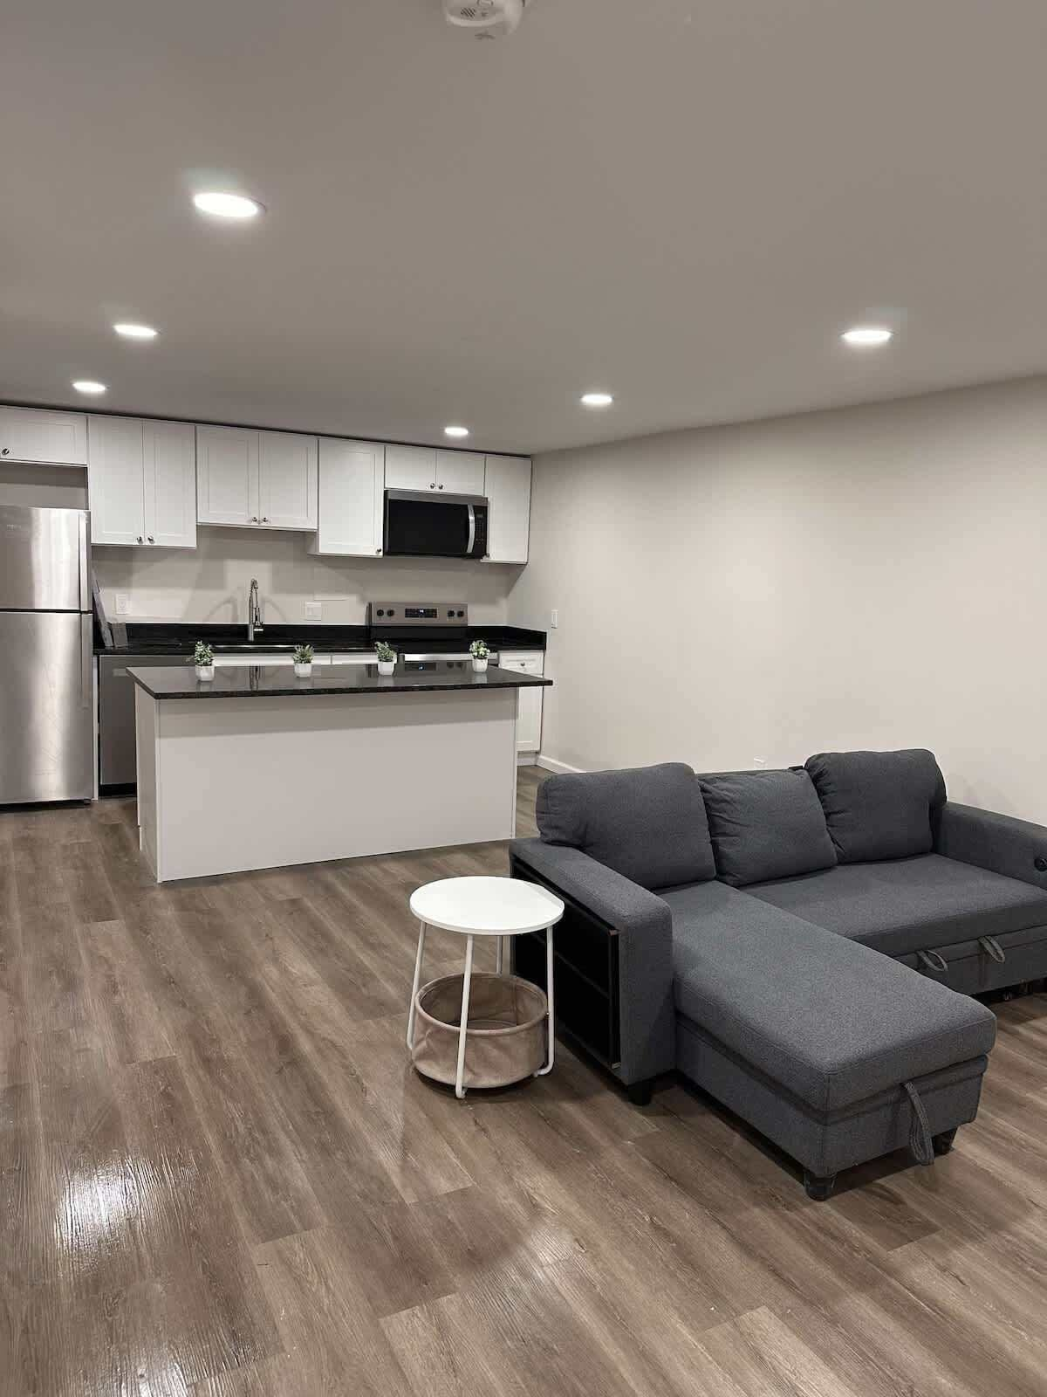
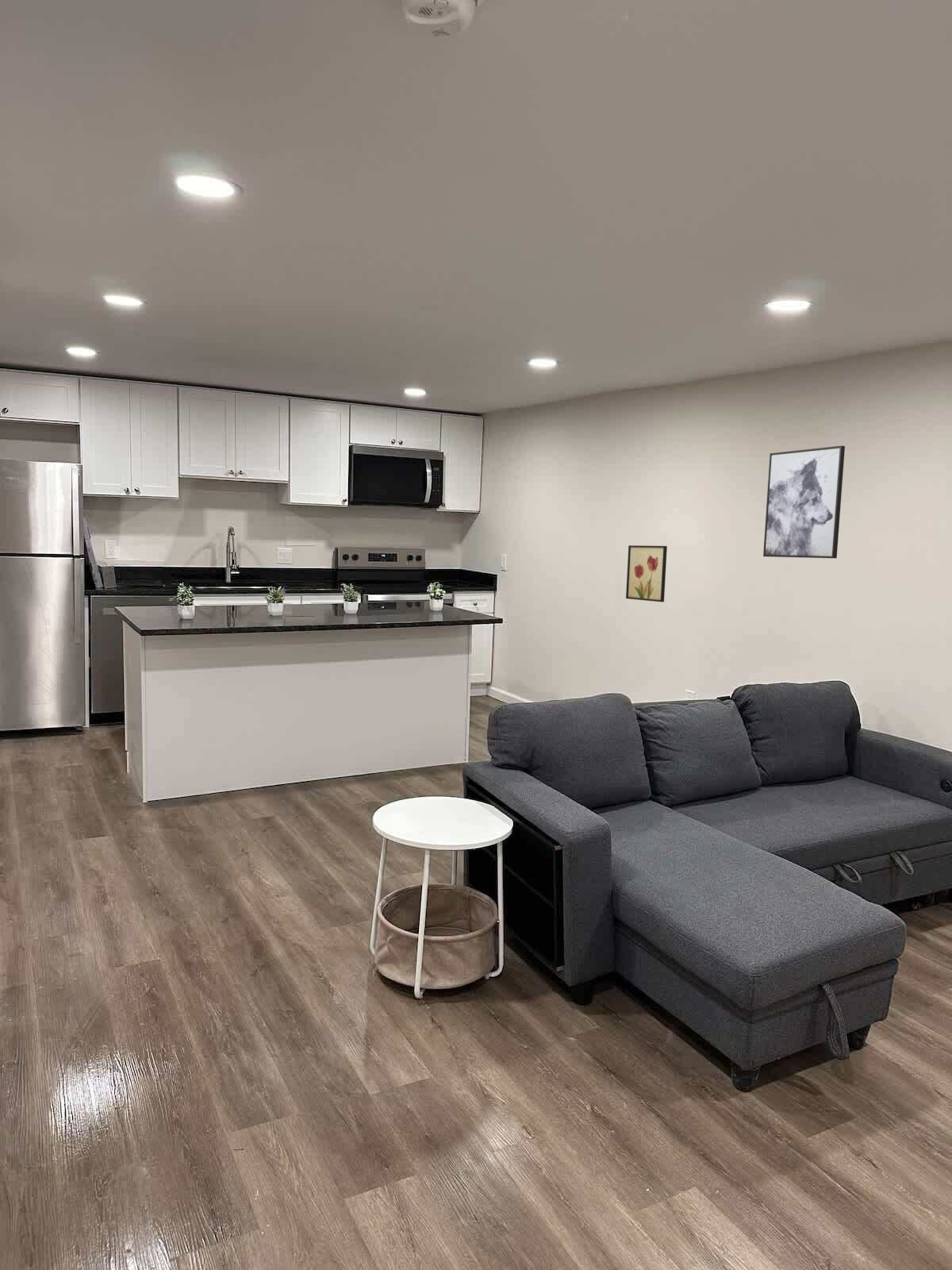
+ wall art (802, 503)
+ wall art (647, 573)
